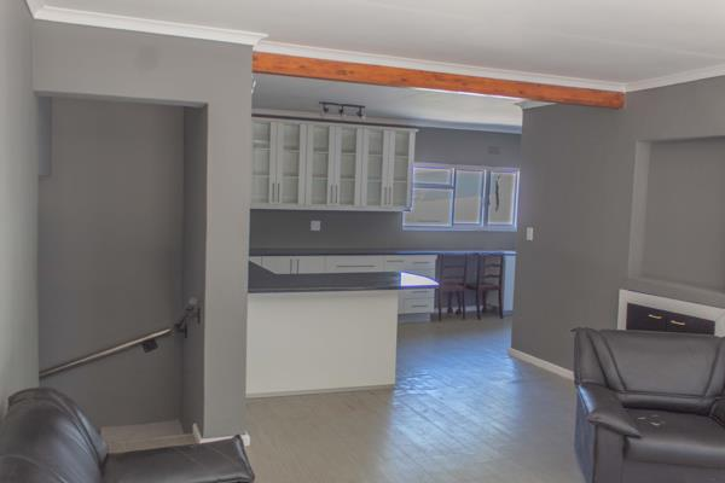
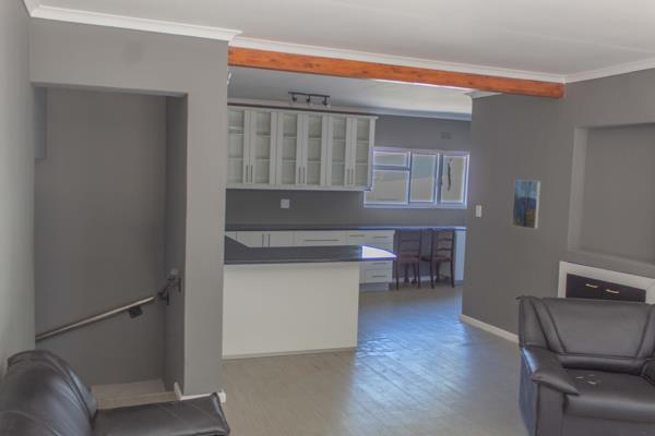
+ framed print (525, 204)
